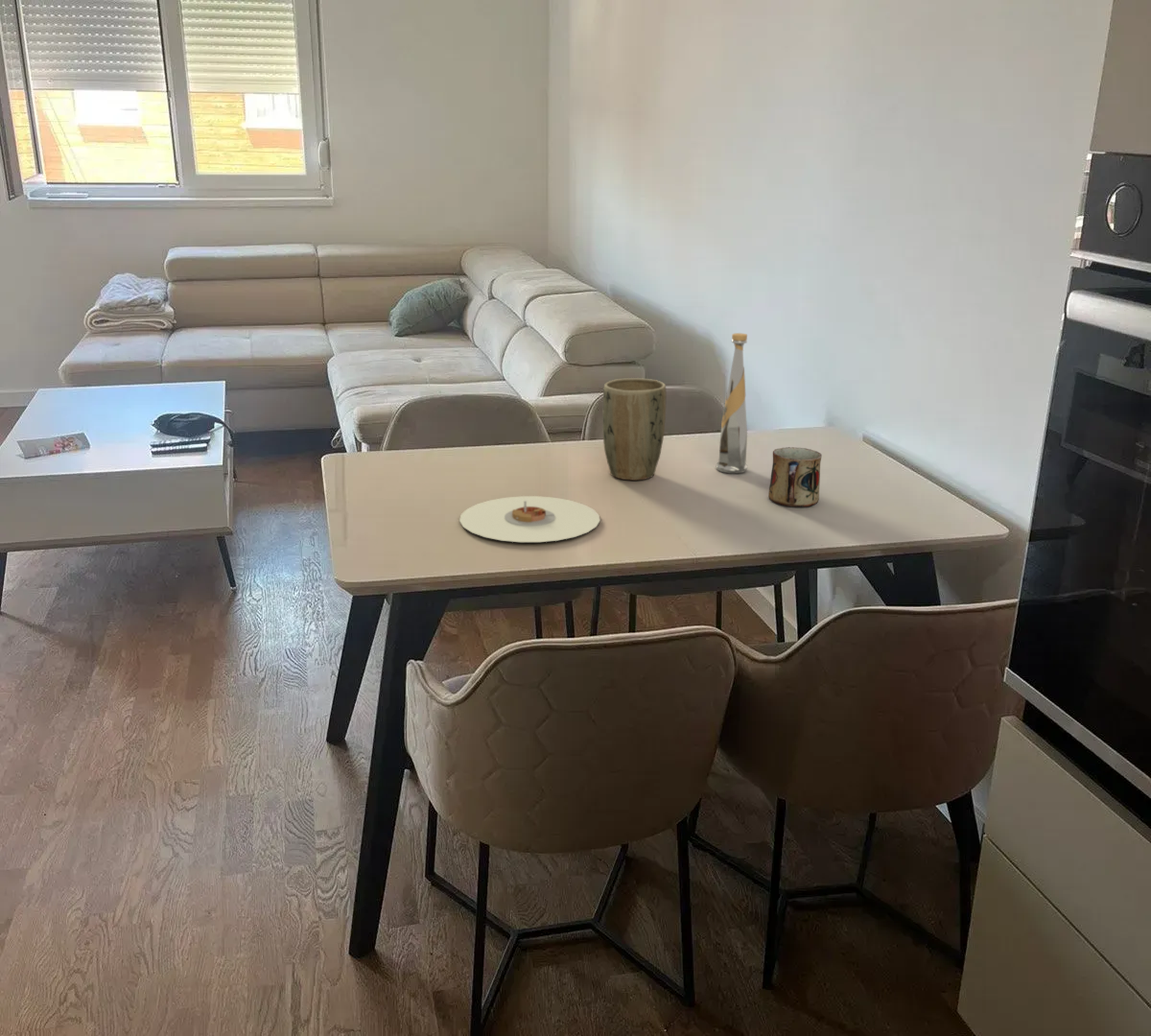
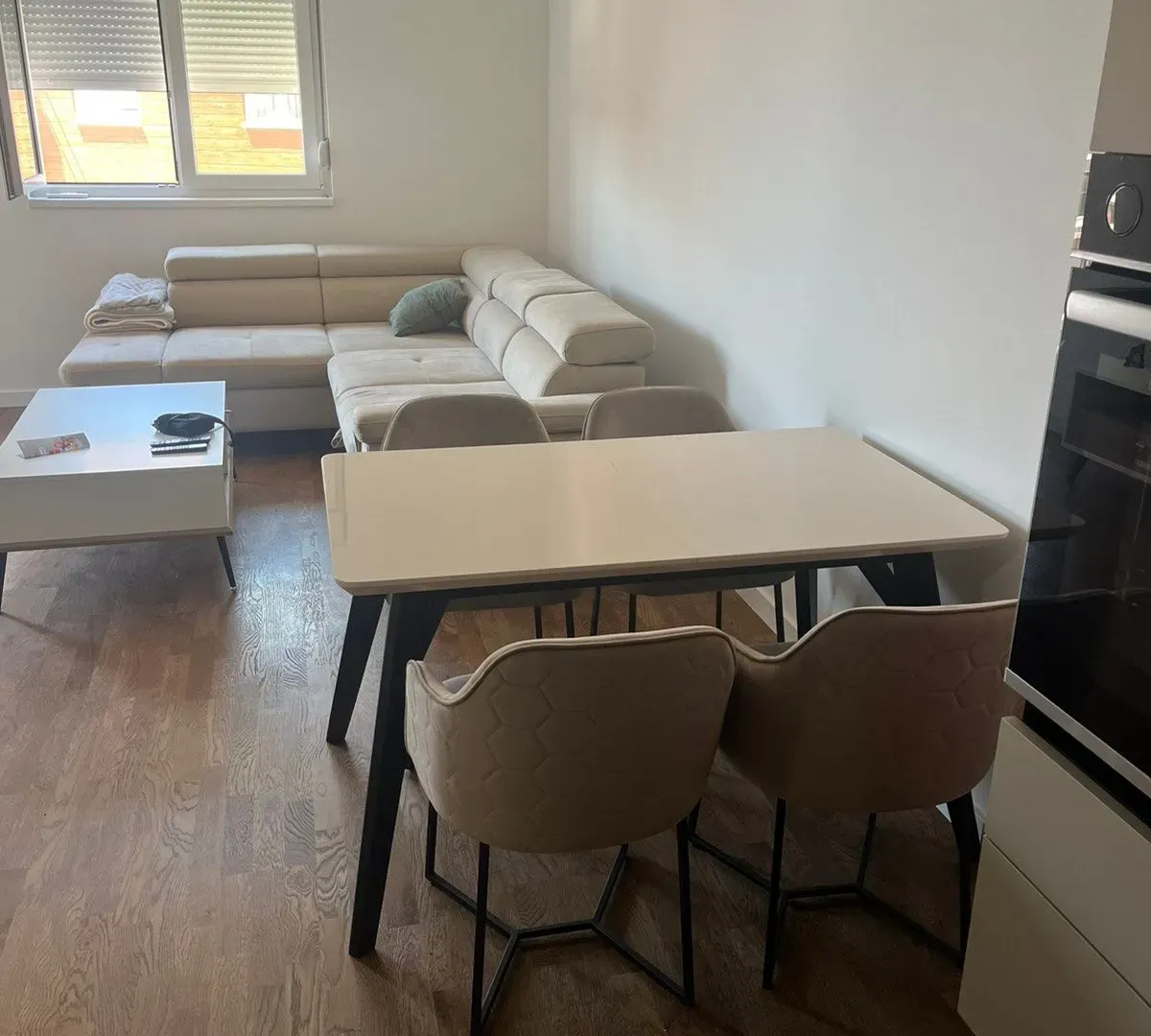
- plate (529, 511)
- mug (795, 477)
- bottle (735, 403)
- plant pot (633, 430)
